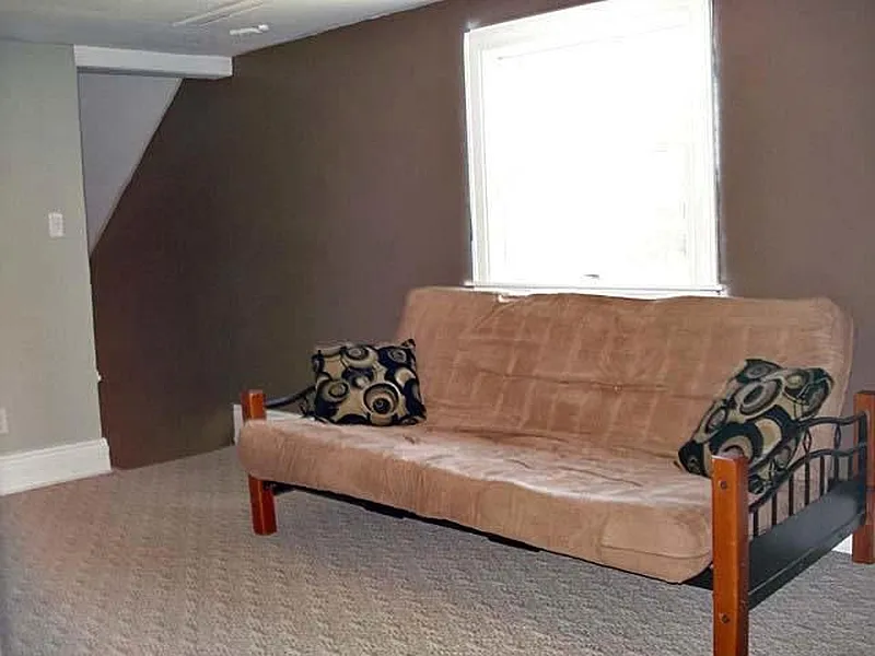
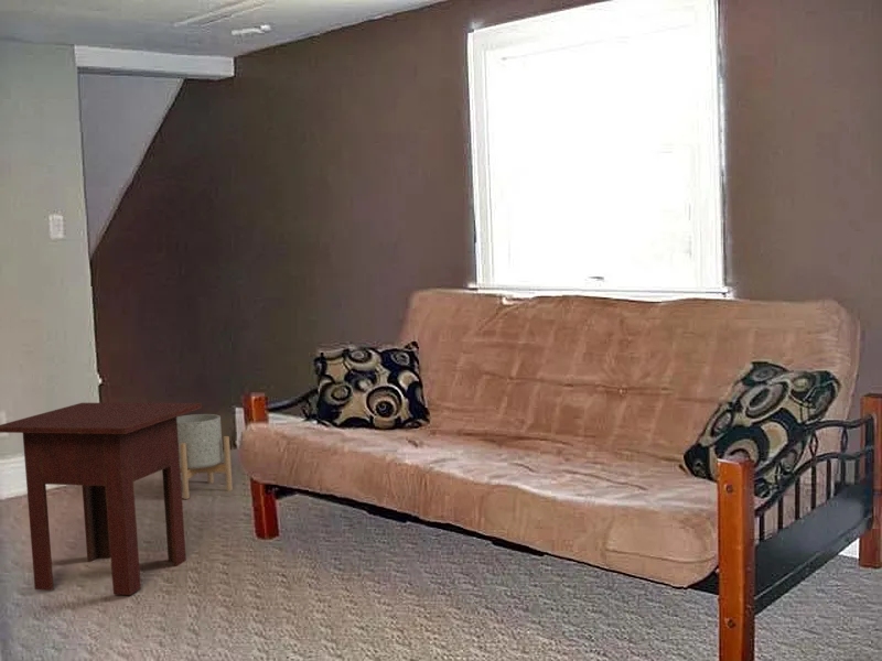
+ side table (107, 495)
+ planter (196, 454)
